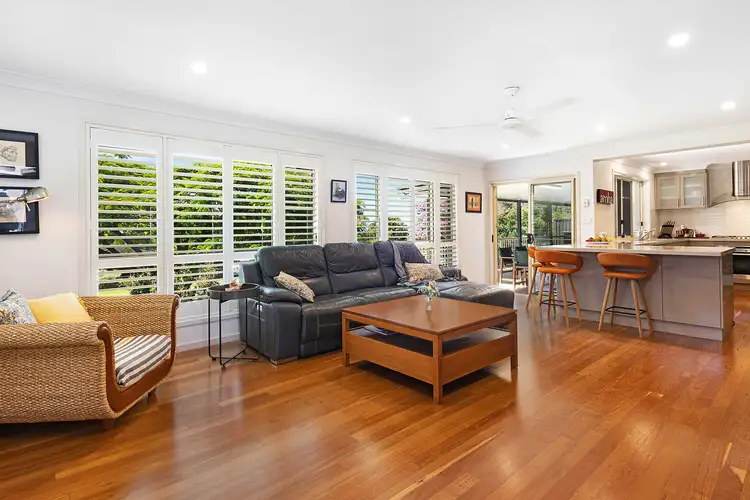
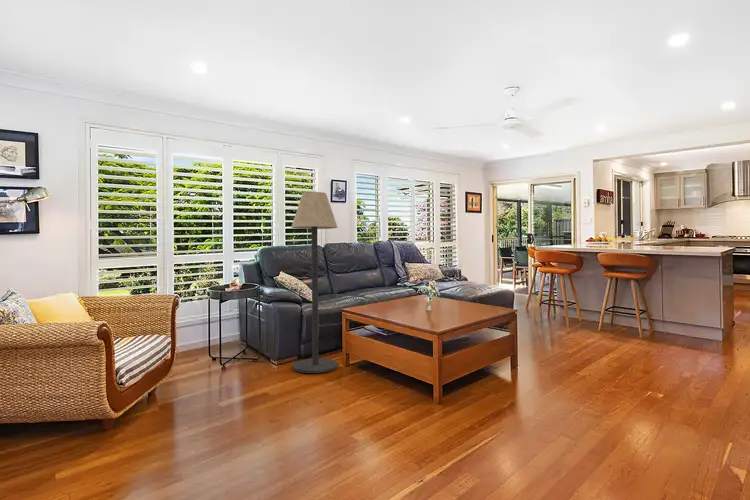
+ floor lamp (314, 280)
